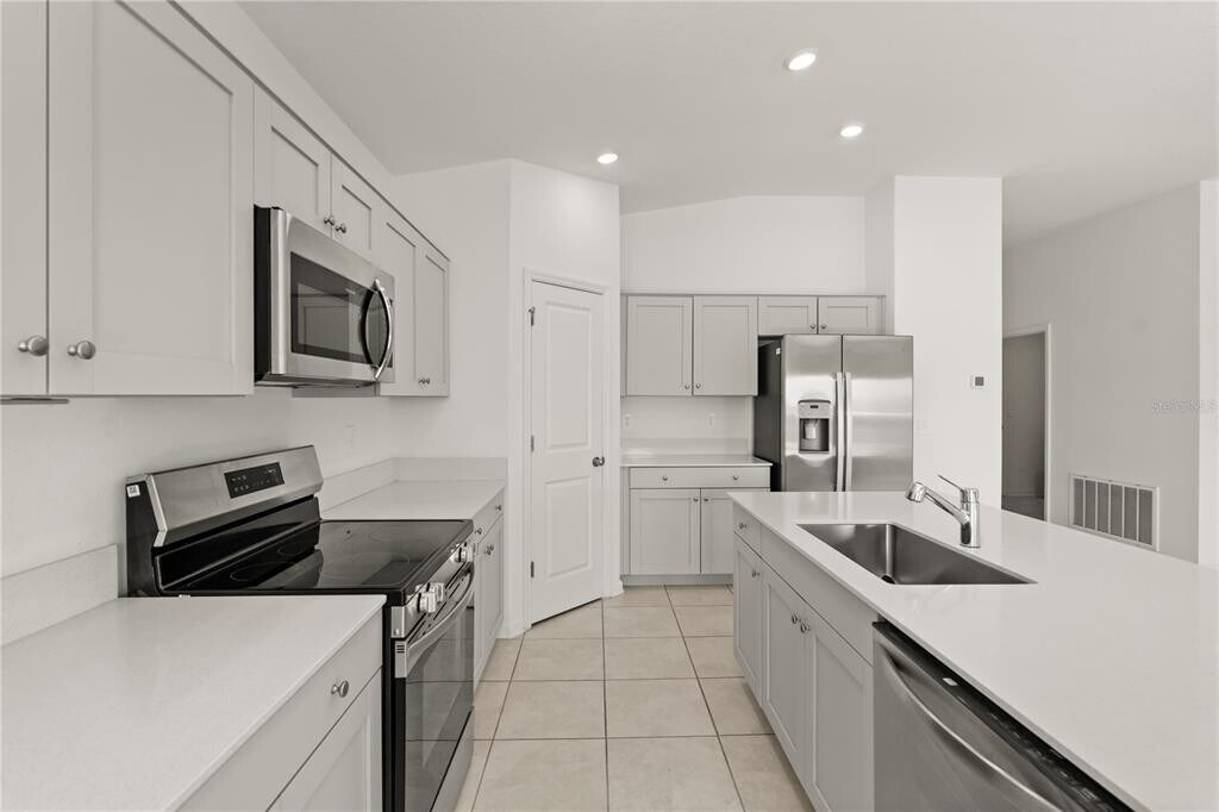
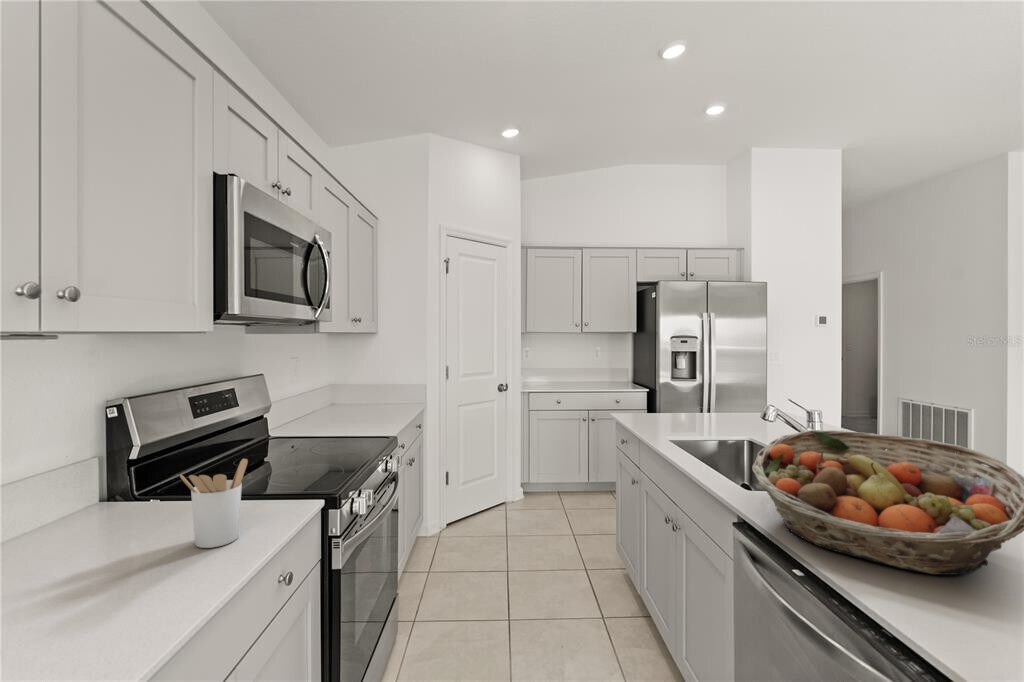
+ fruit basket (874, 491)
+ utensil holder (214, 503)
